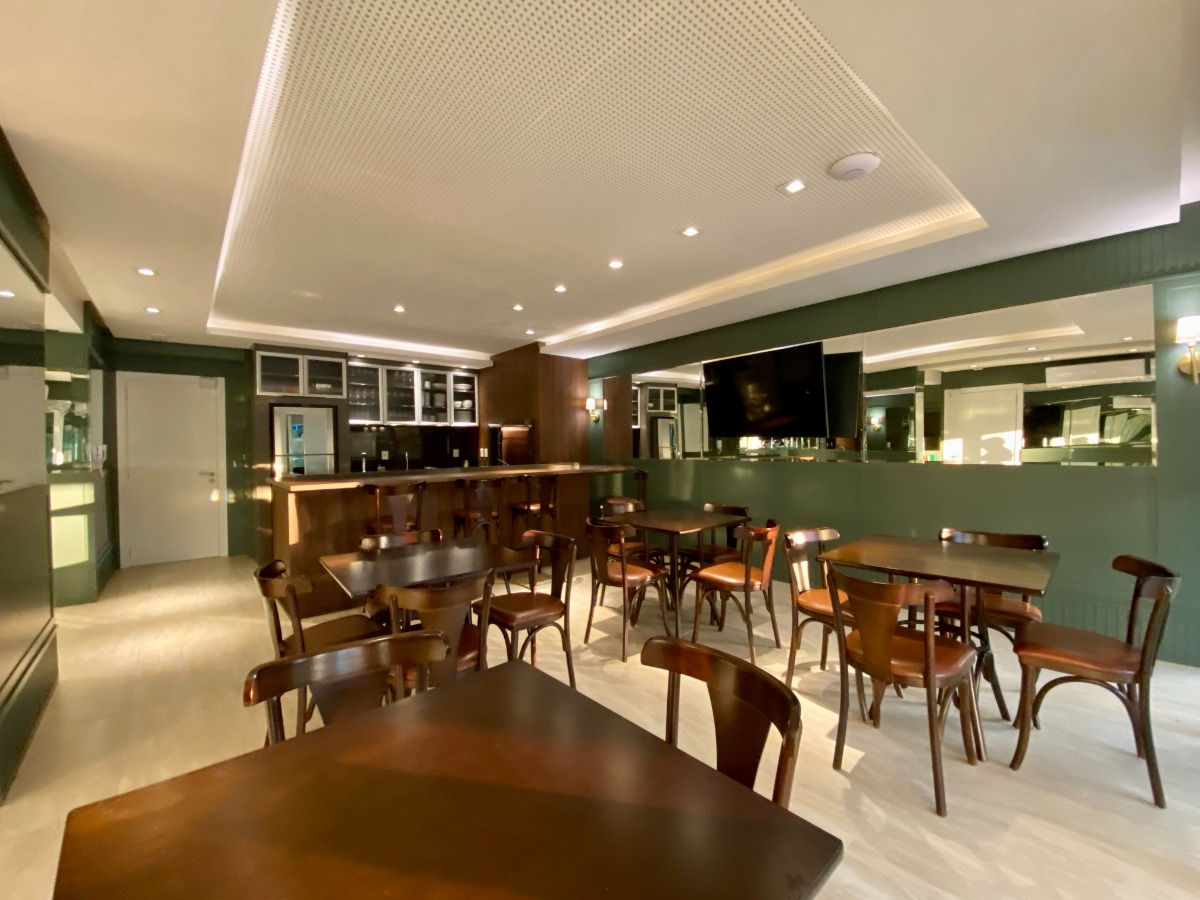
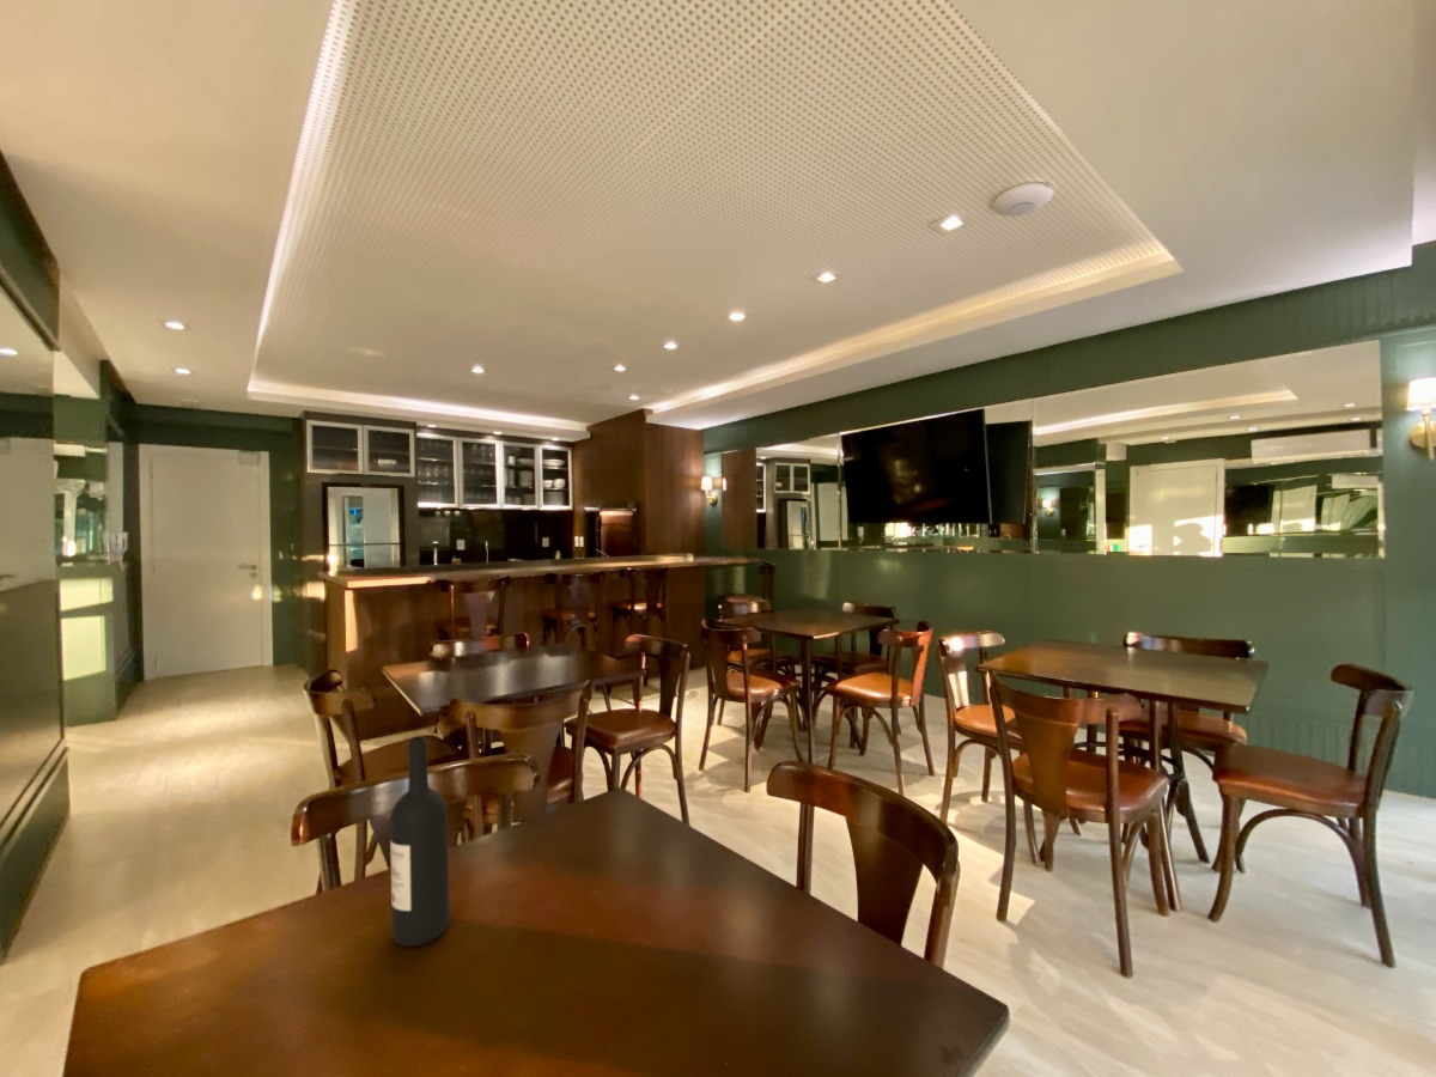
+ wine bottle (419, 835)
